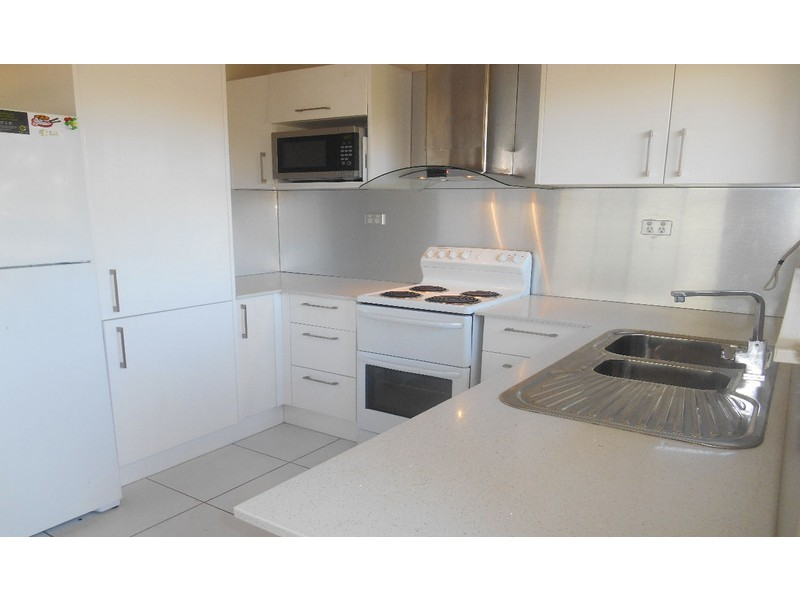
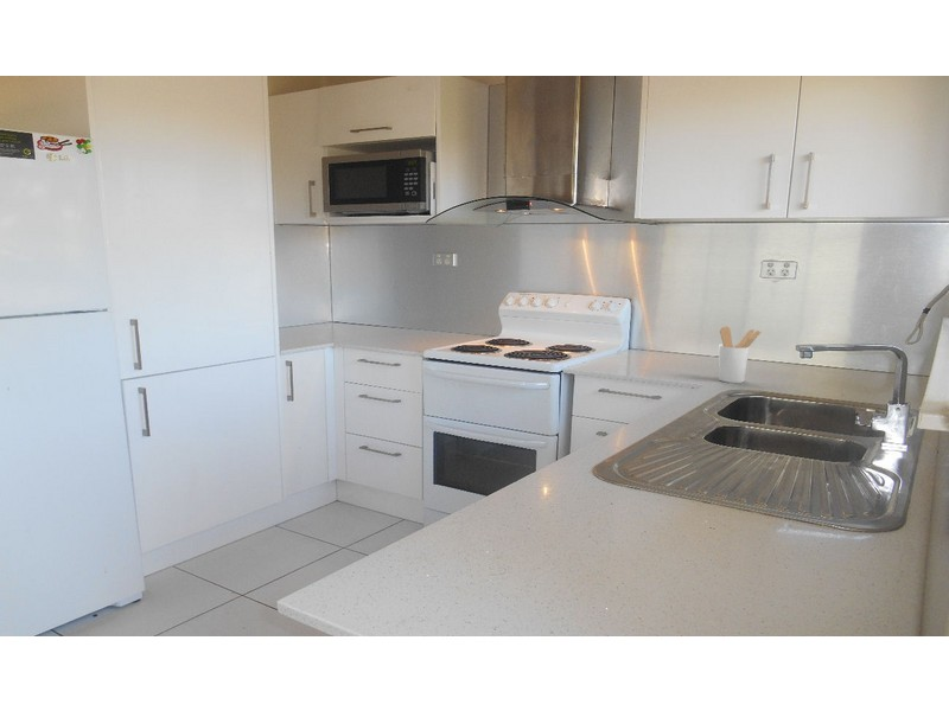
+ utensil holder (739, 354)
